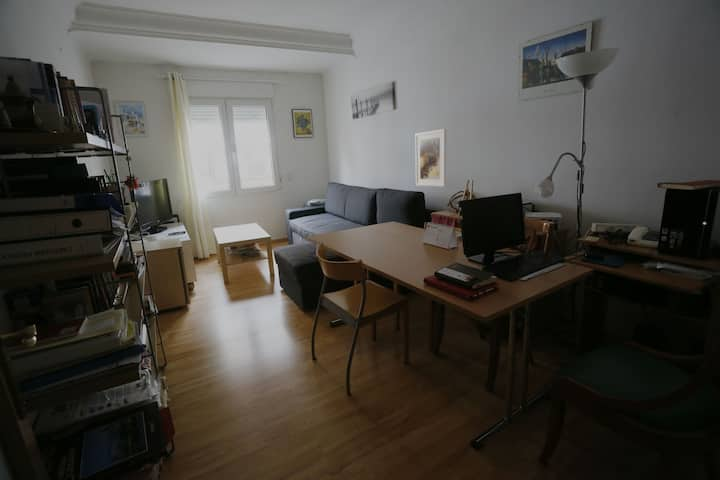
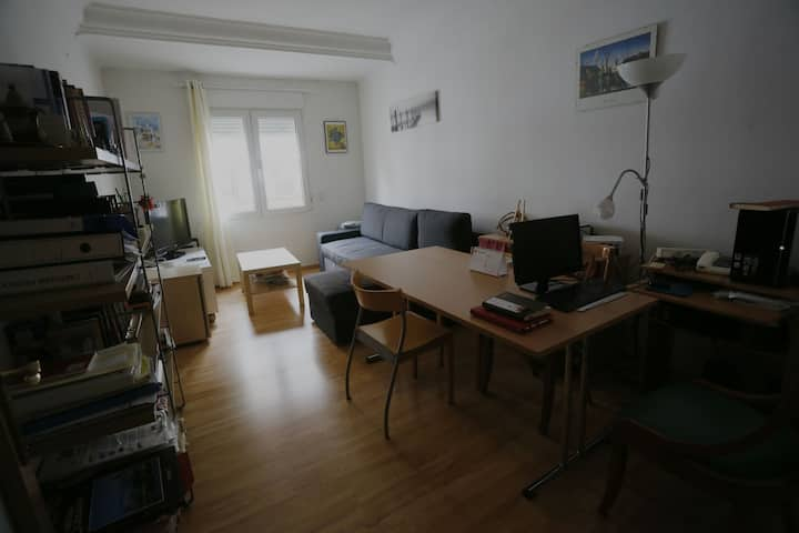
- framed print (429, 159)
